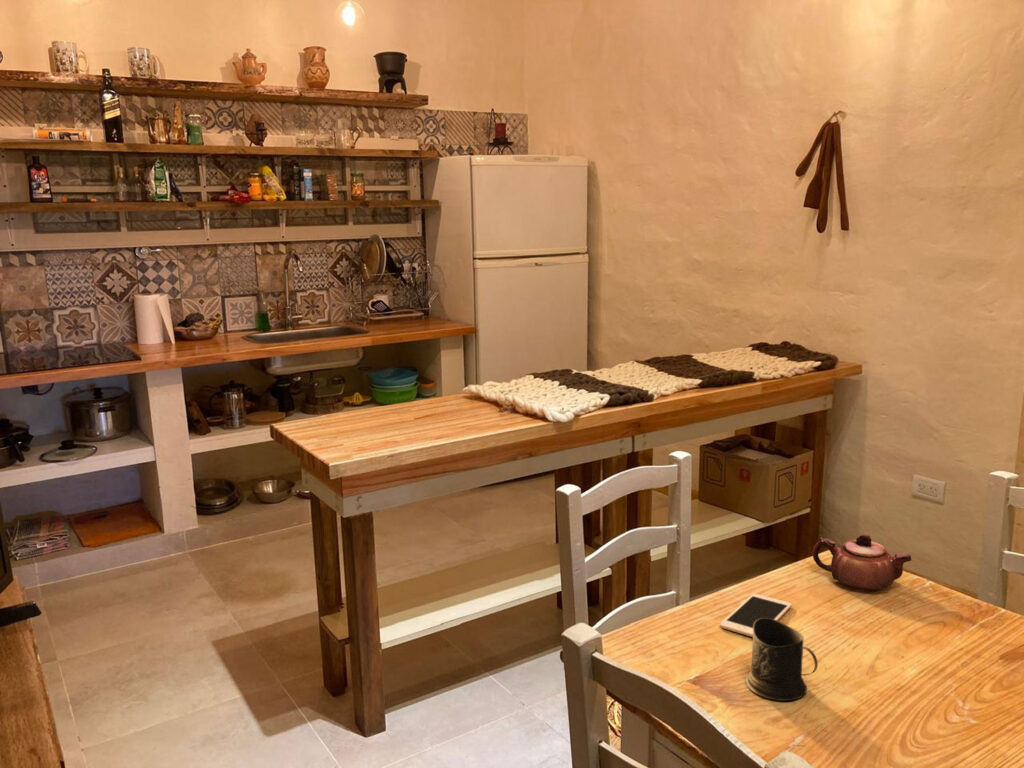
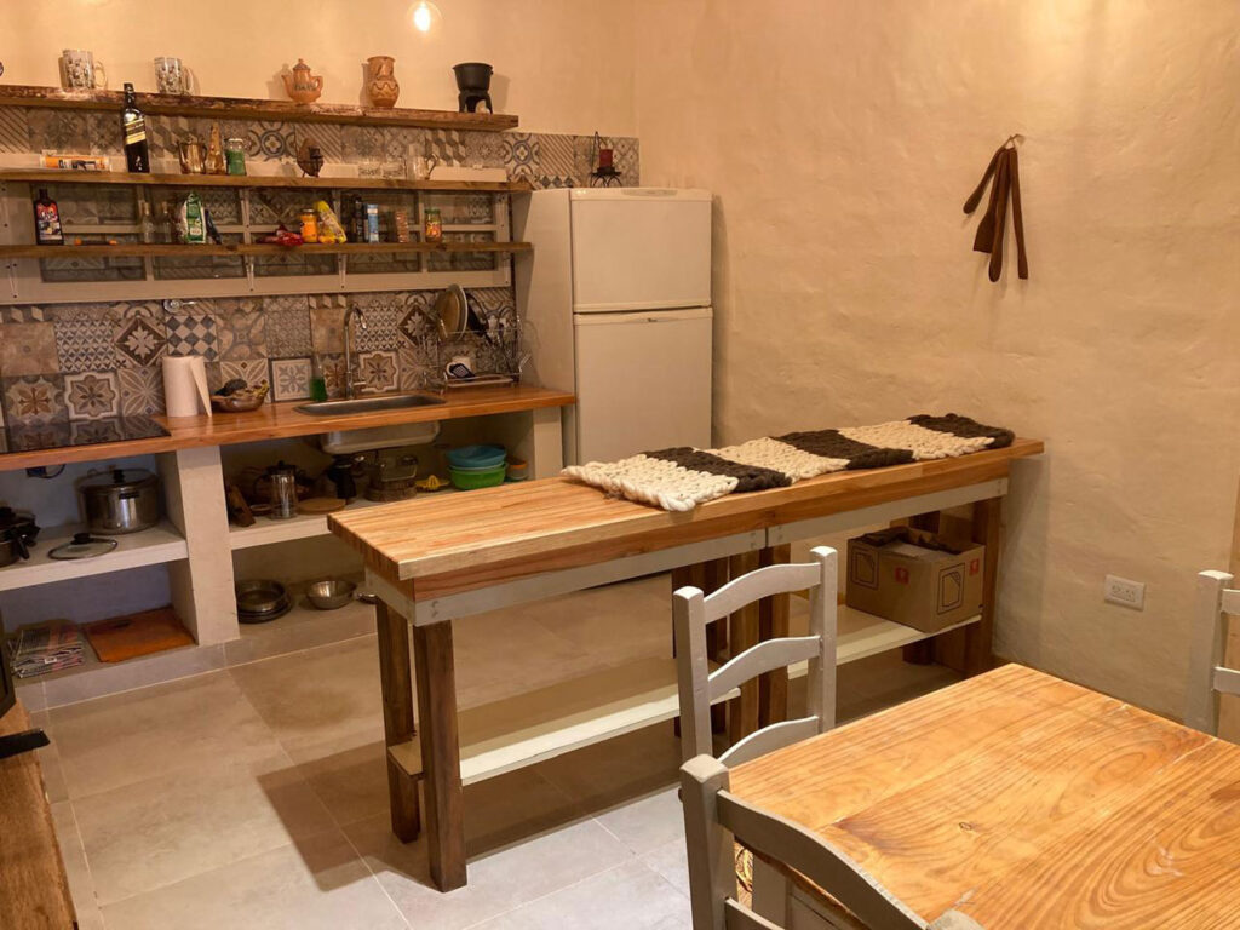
- mug (783, 659)
- cell phone (756, 614)
- teapot (860, 557)
